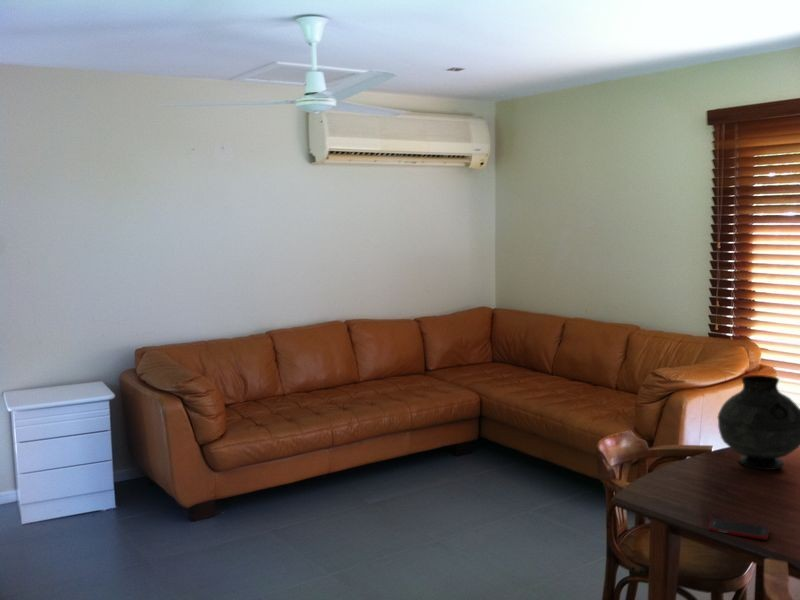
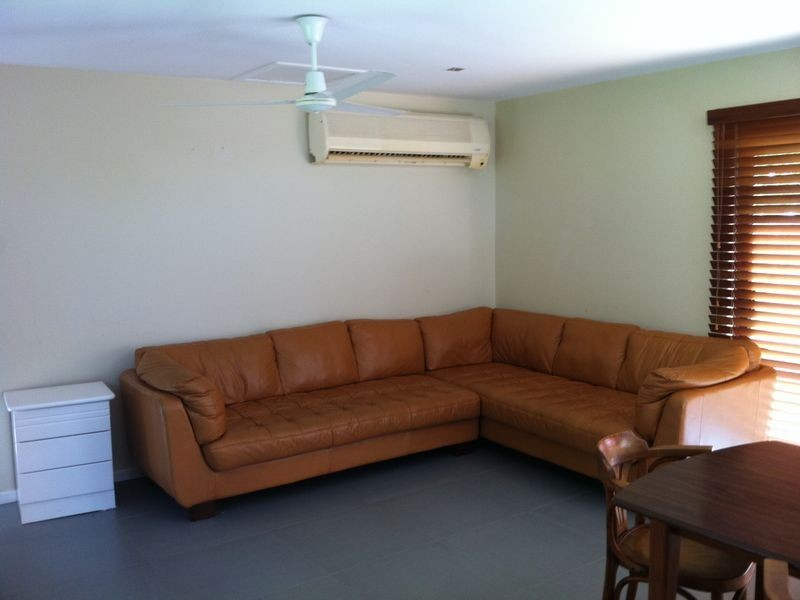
- vase (760, 421)
- cell phone (738, 528)
